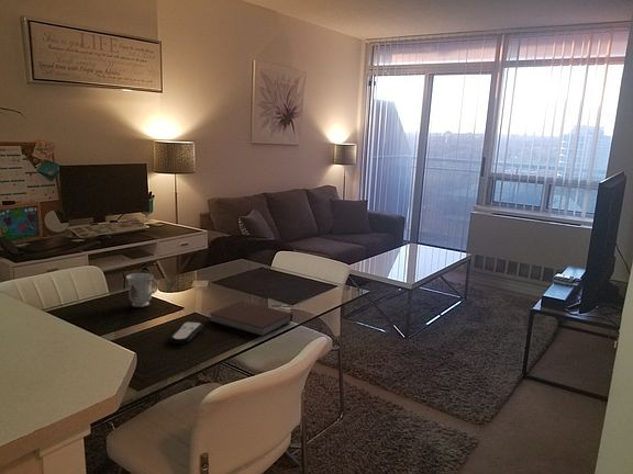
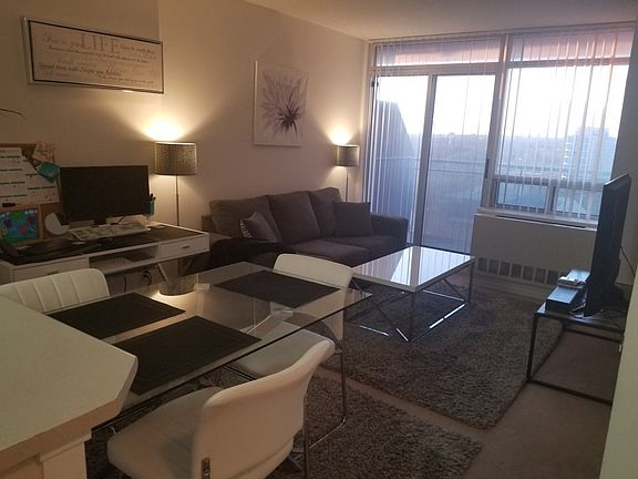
- mug (144, 291)
- remote control (186, 332)
- notebook (251, 317)
